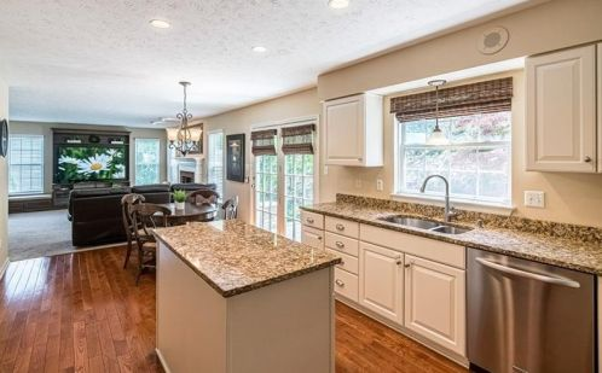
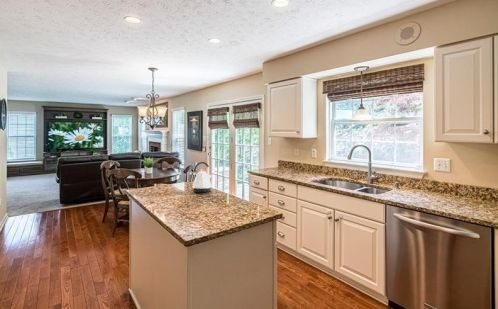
+ kettle (202, 176)
